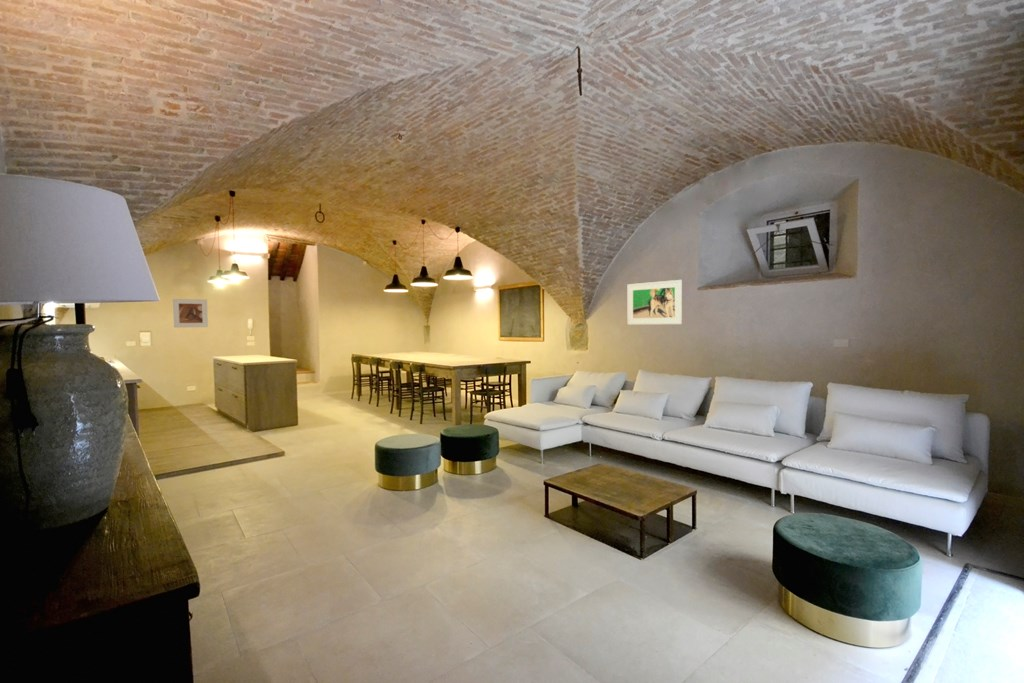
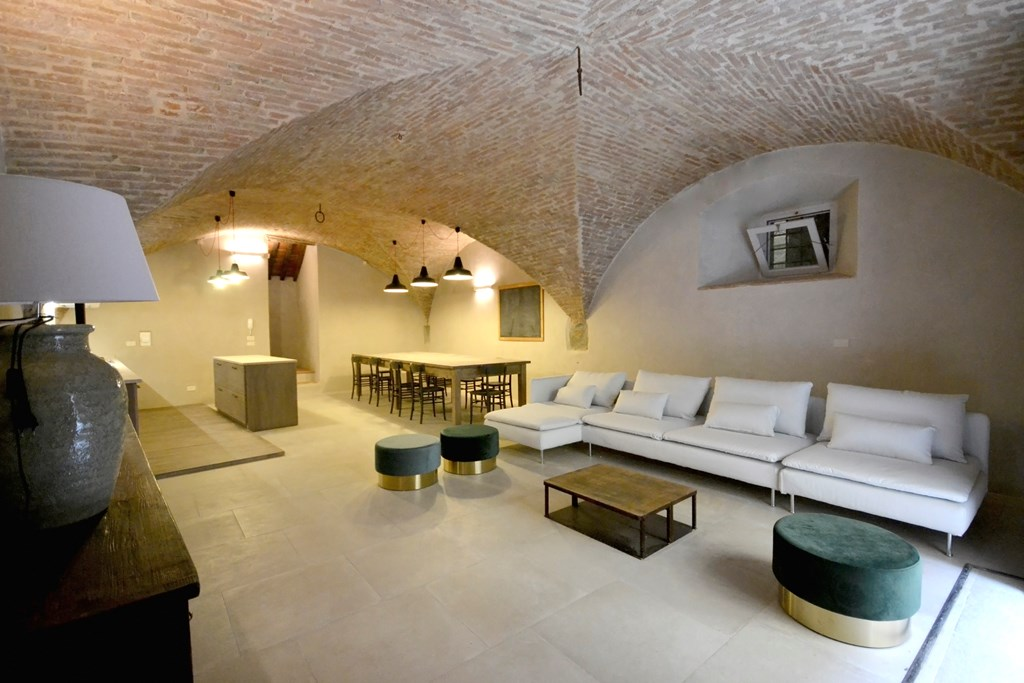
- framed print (653, 303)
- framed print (190, 313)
